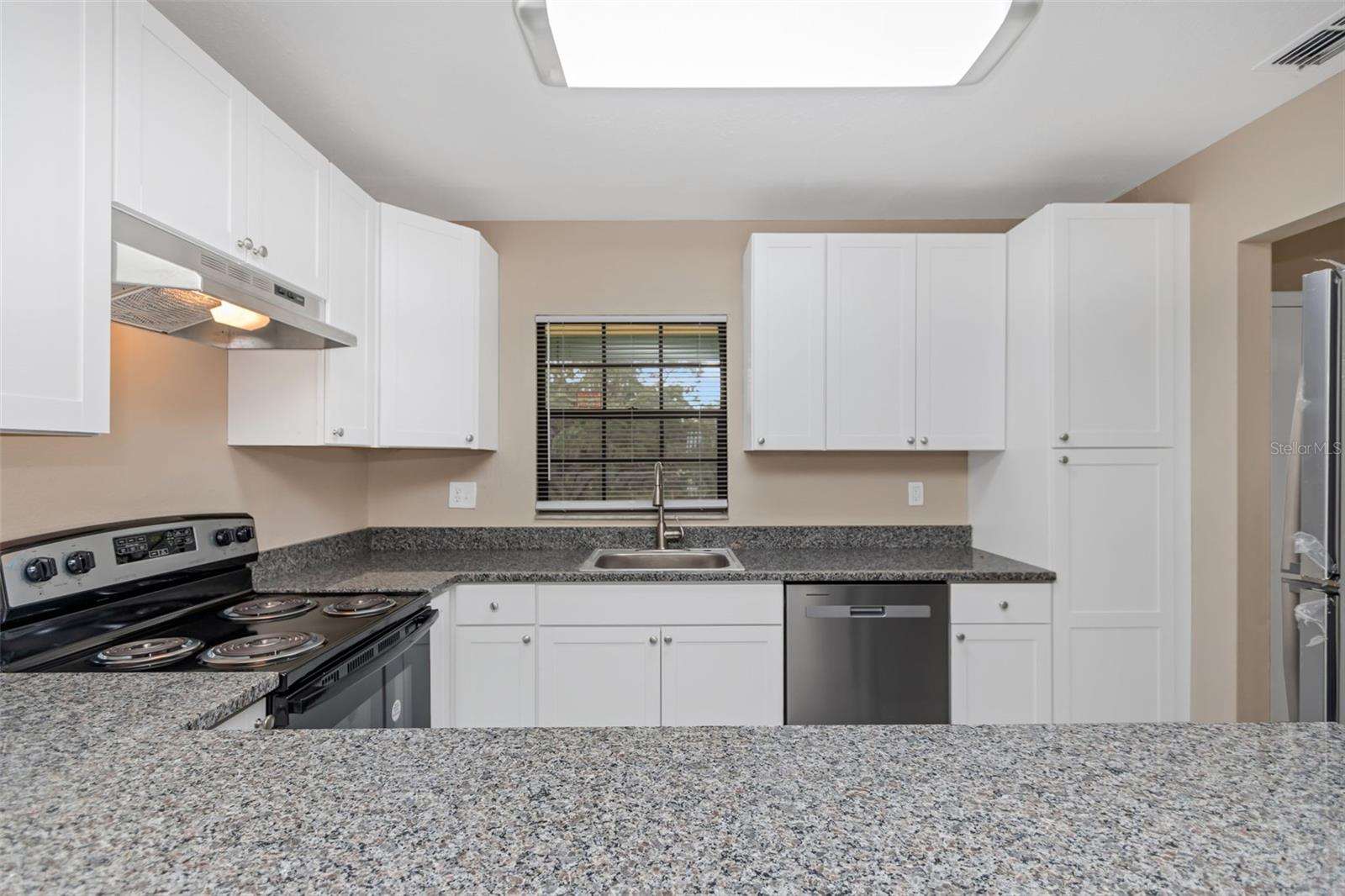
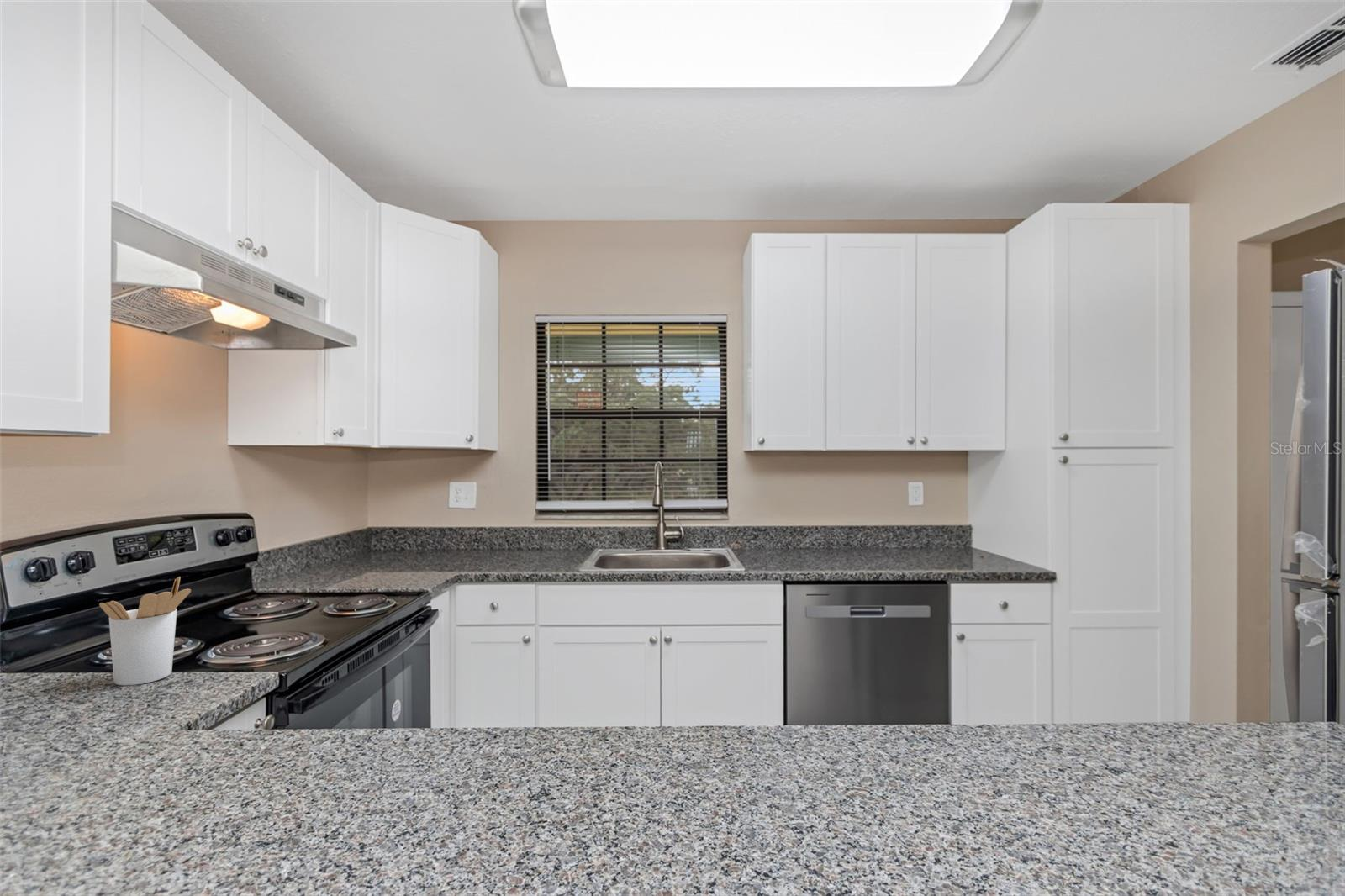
+ utensil holder (150, 630)
